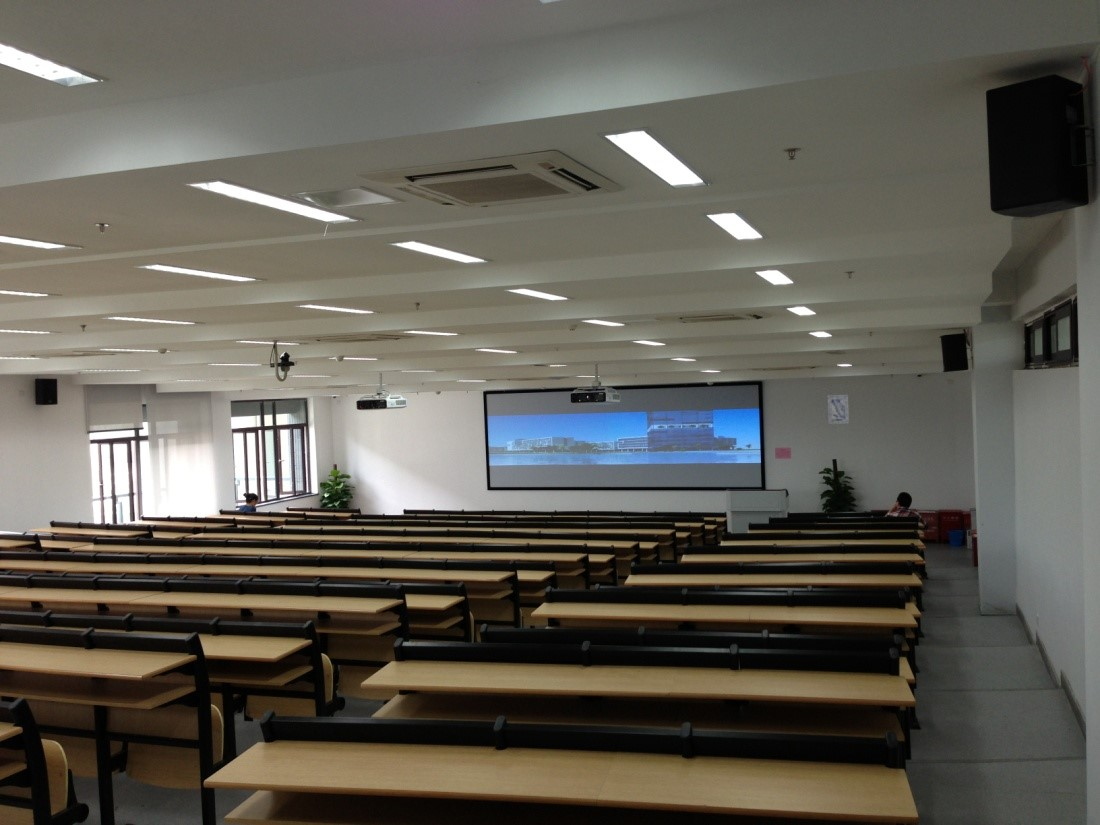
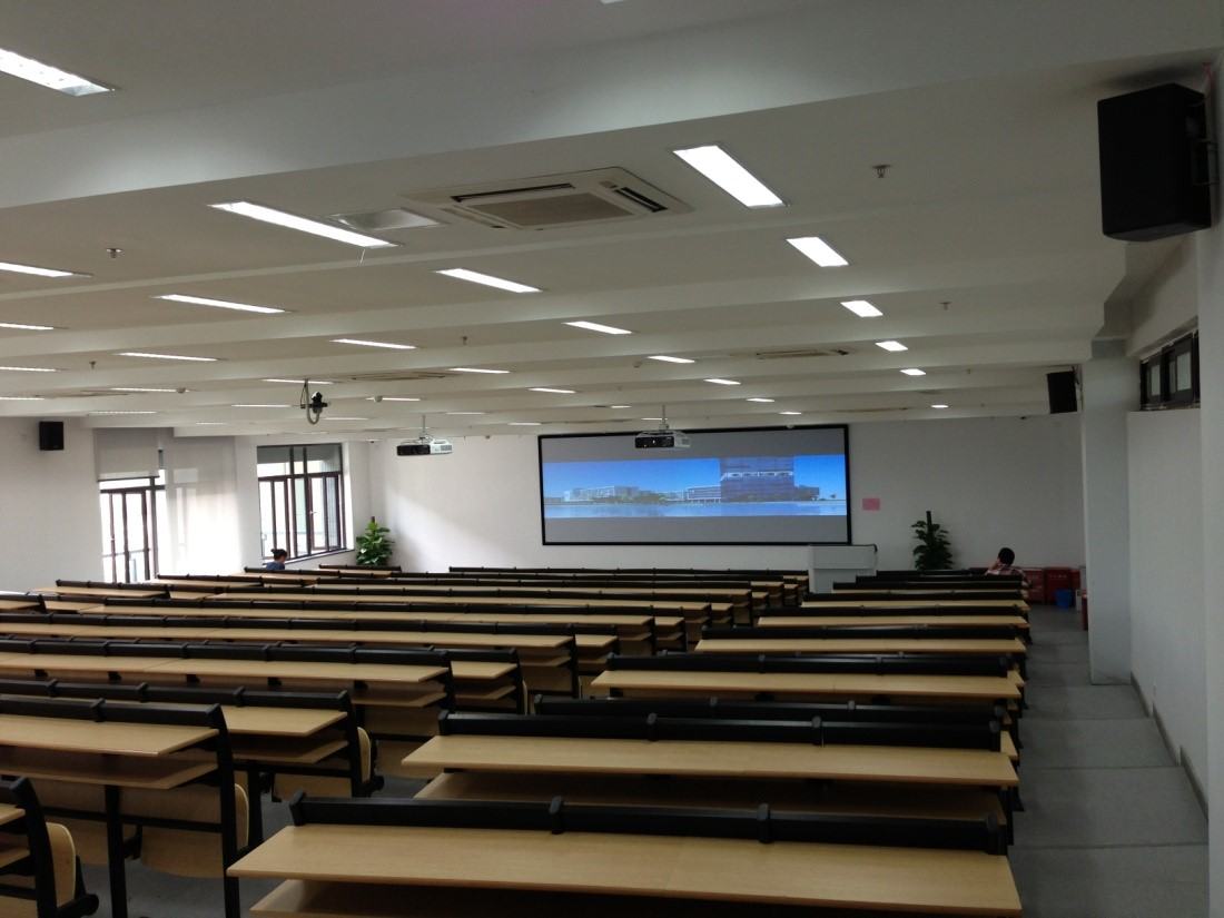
- wall art (838, 409)
